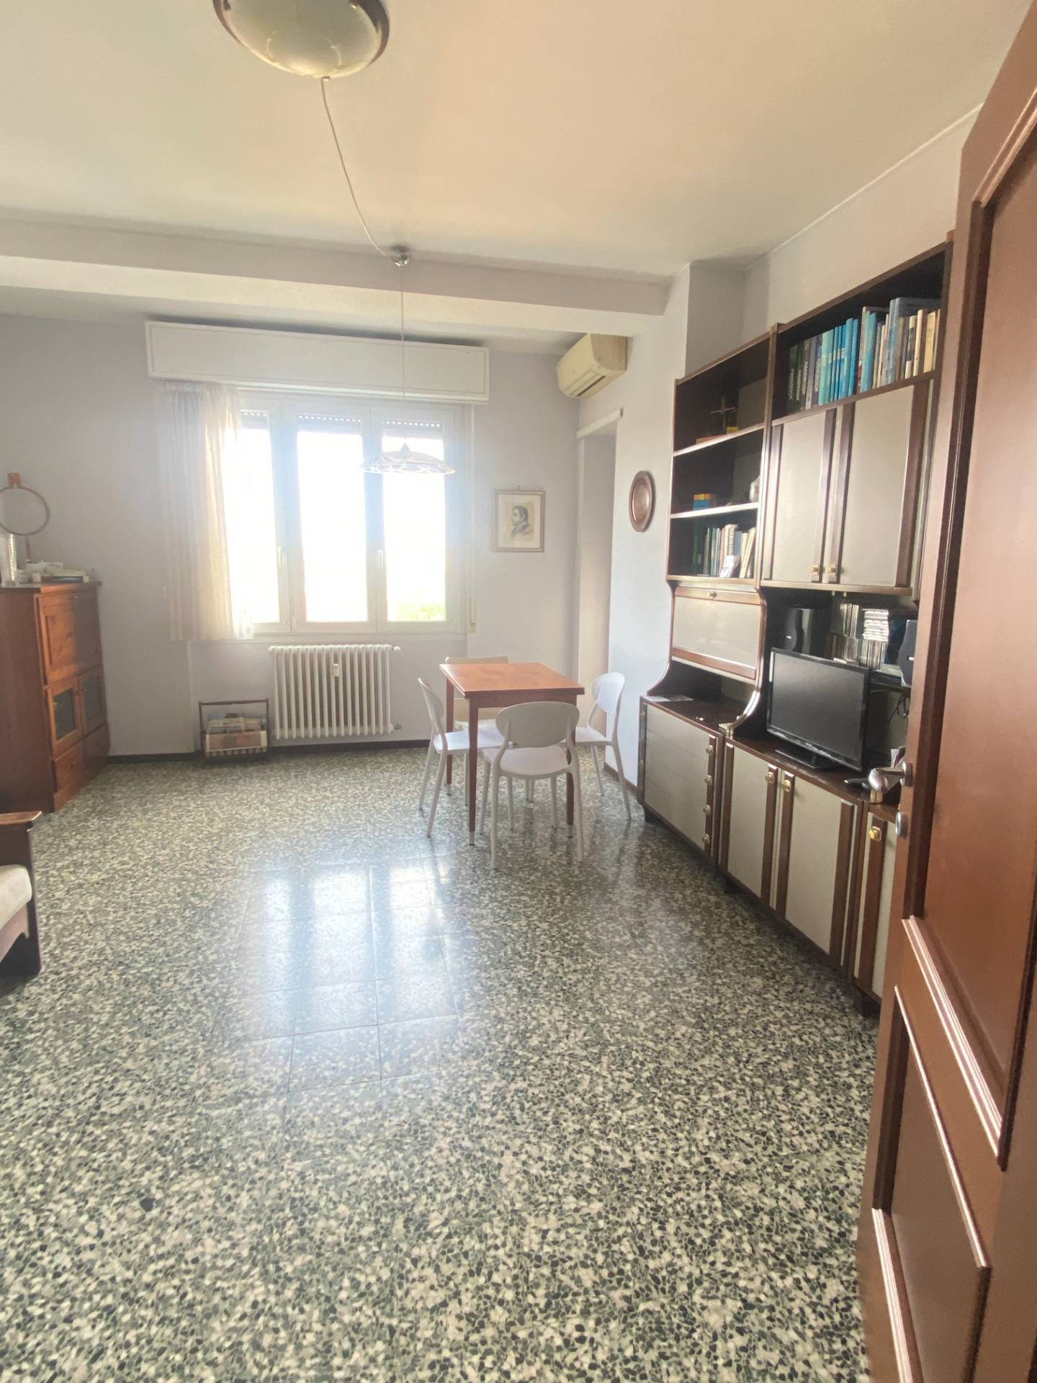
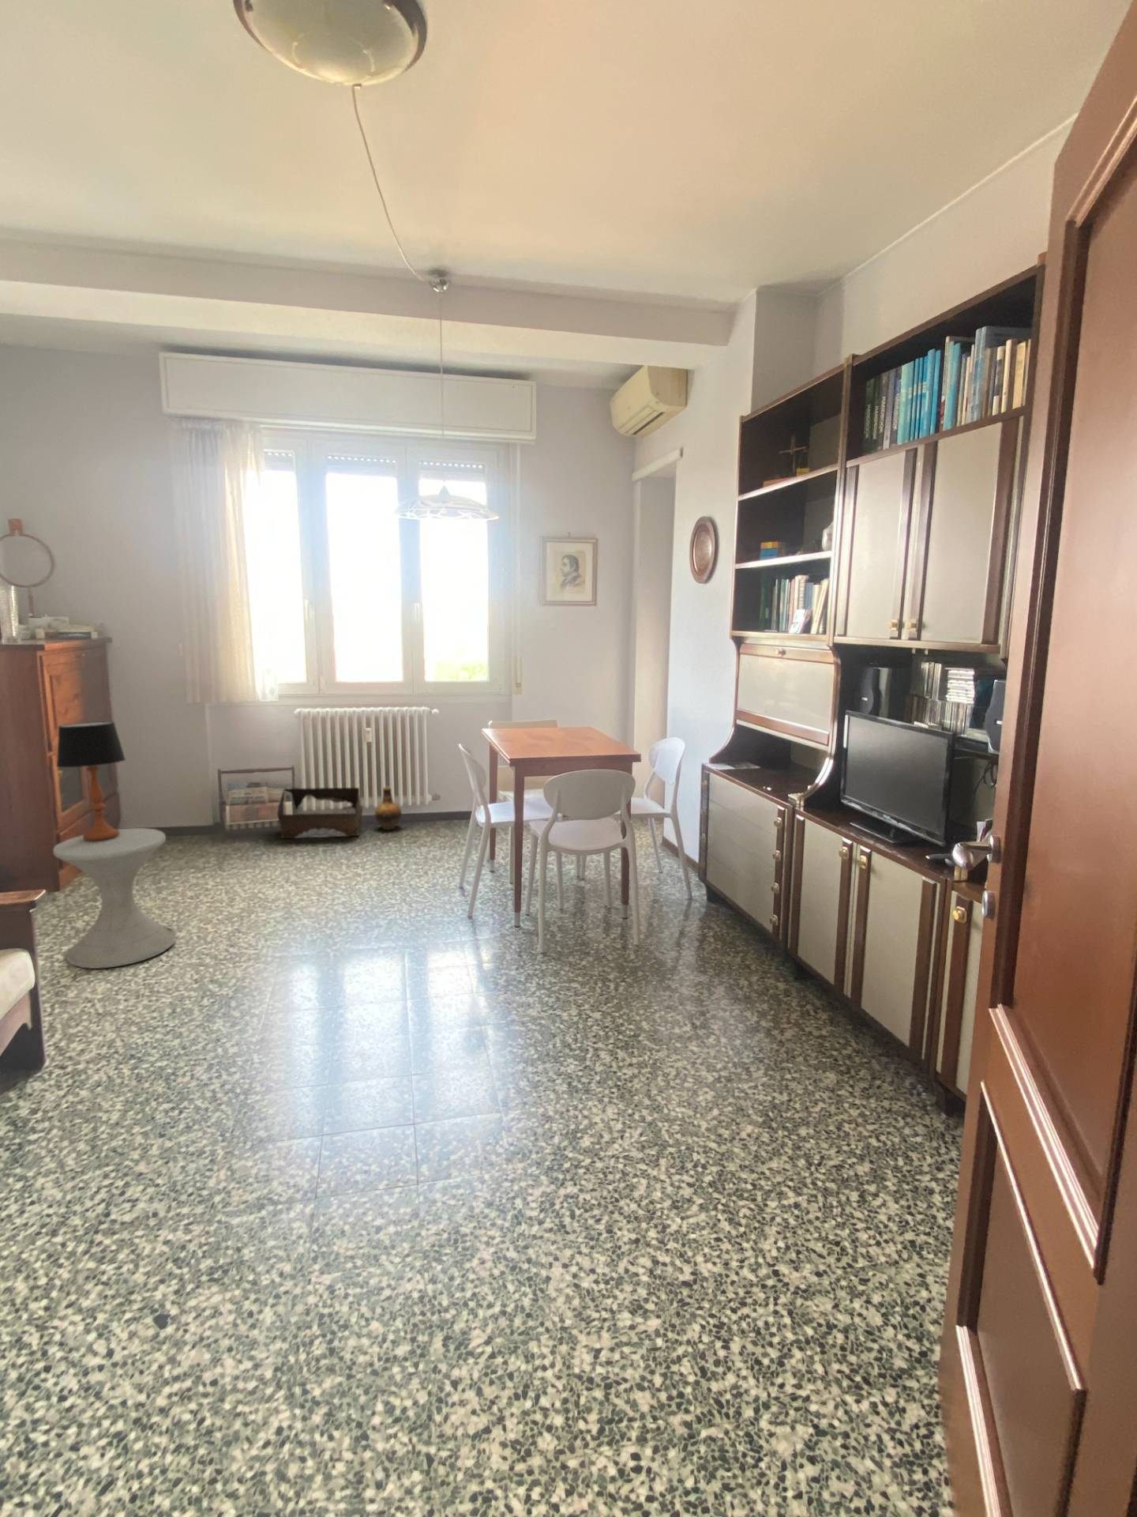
+ ceramic jug (388, 807)
+ storage bin (321, 812)
+ side table (117, 895)
+ table lamp (96, 781)
